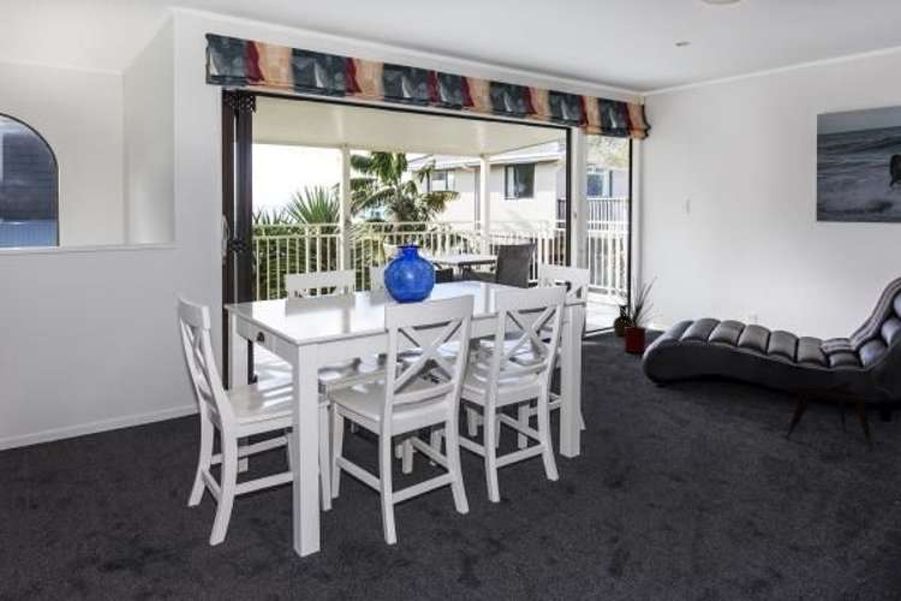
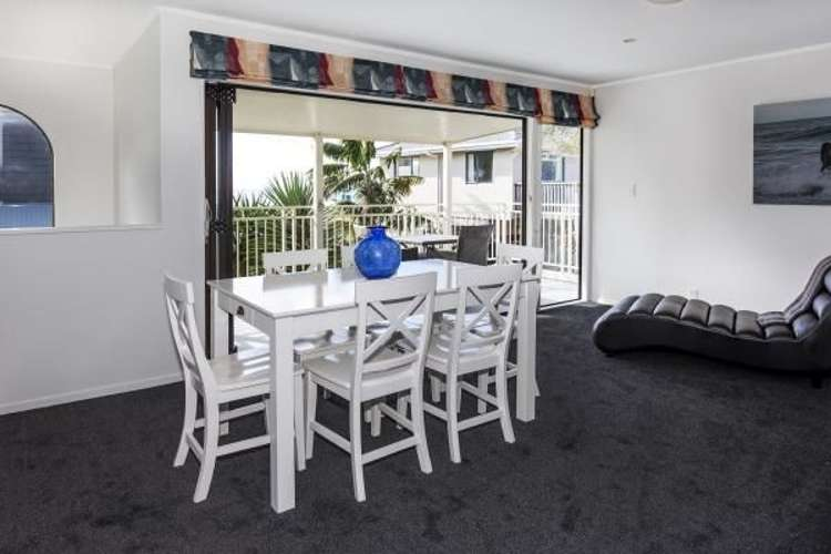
- house plant (634, 313)
- ceramic jug (622, 319)
- side table (839, 409)
